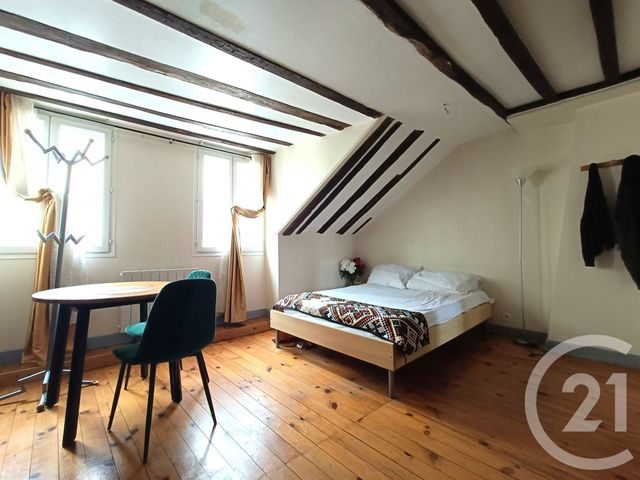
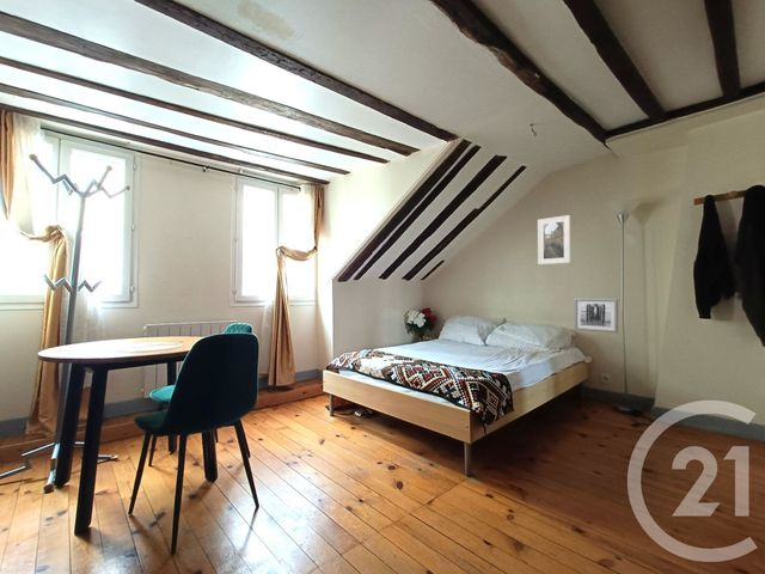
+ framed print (553, 240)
+ wall art (595, 315)
